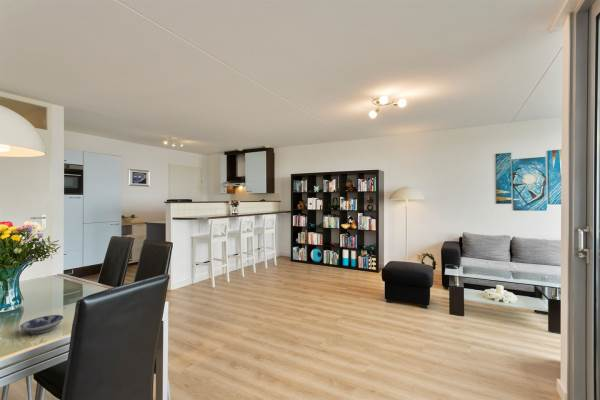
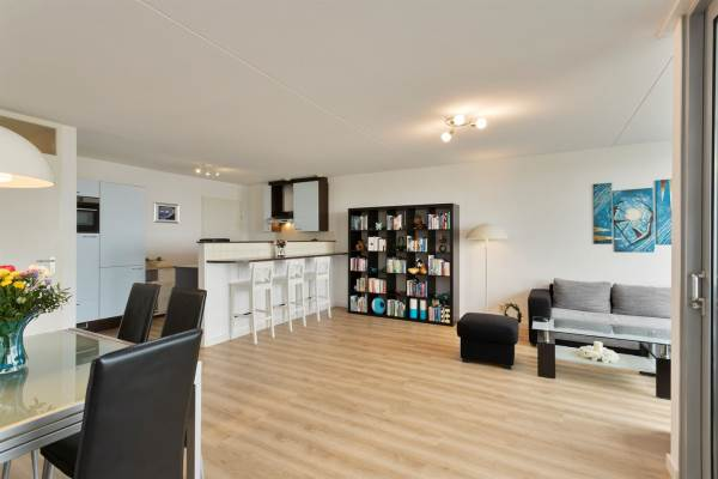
- bowl (42, 325)
